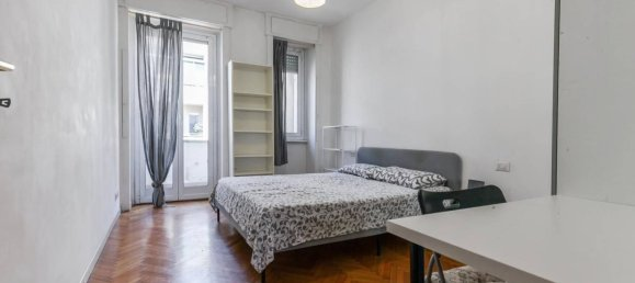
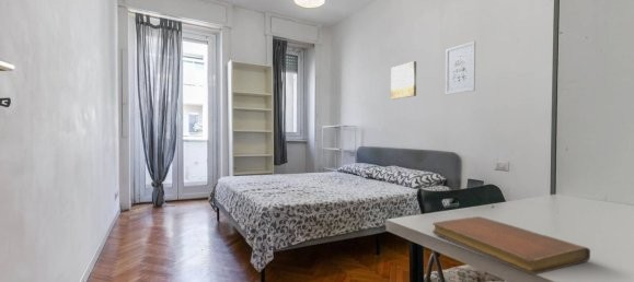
+ notebook (500, 238)
+ wall art (459, 69)
+ wall art (403, 81)
